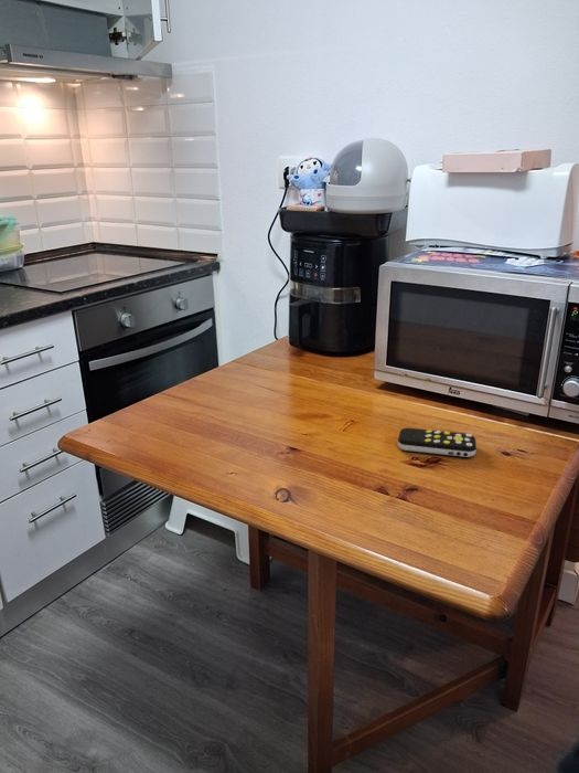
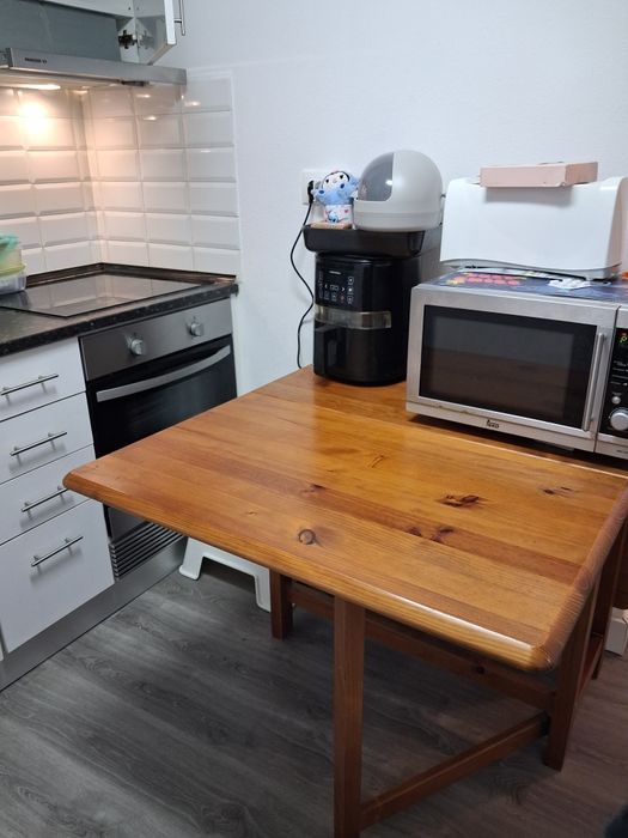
- remote control (437, 441)
